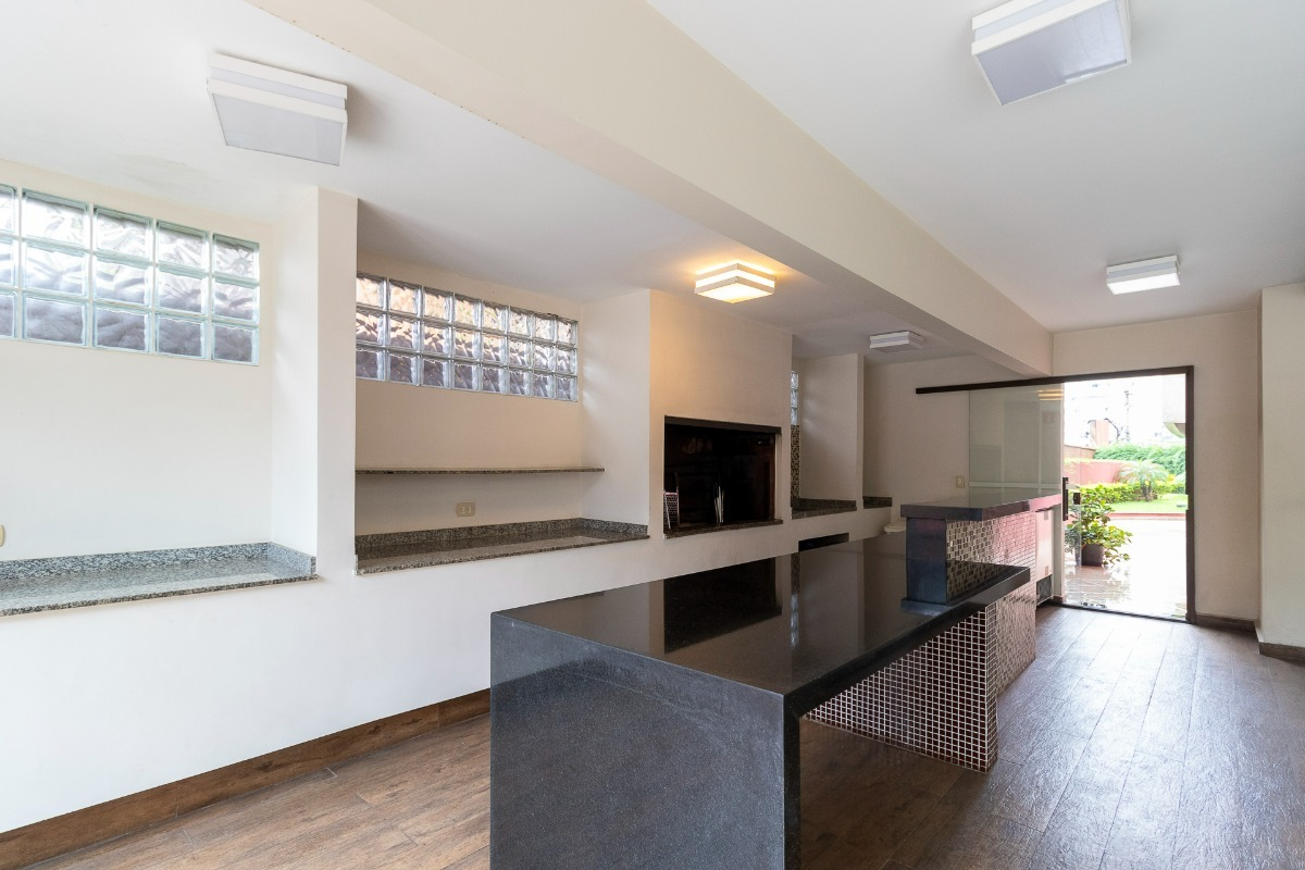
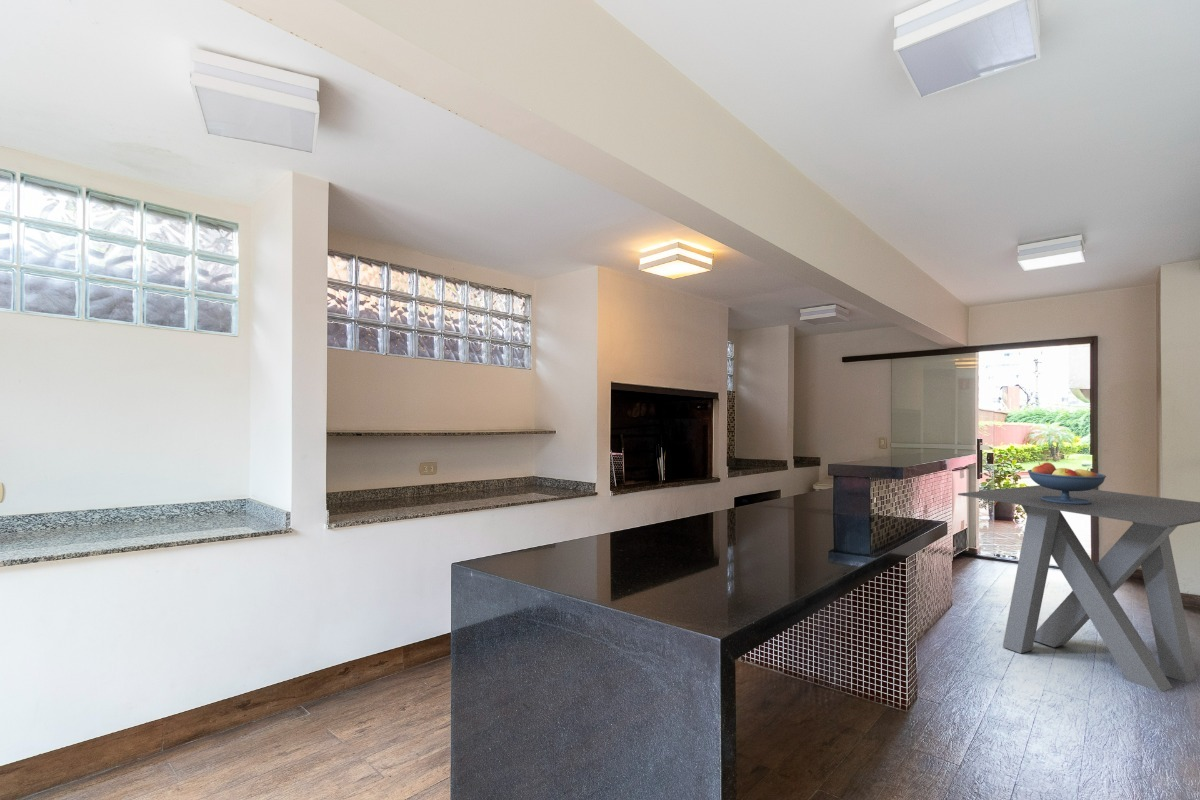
+ fruit bowl (1065, 481)
+ dining table (1096, 580)
